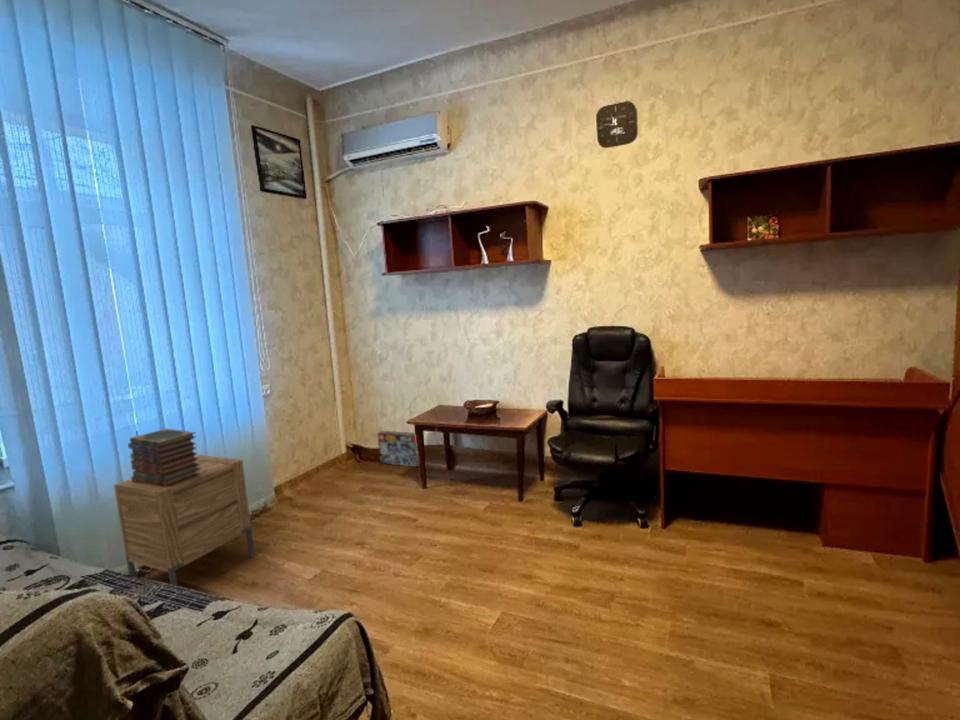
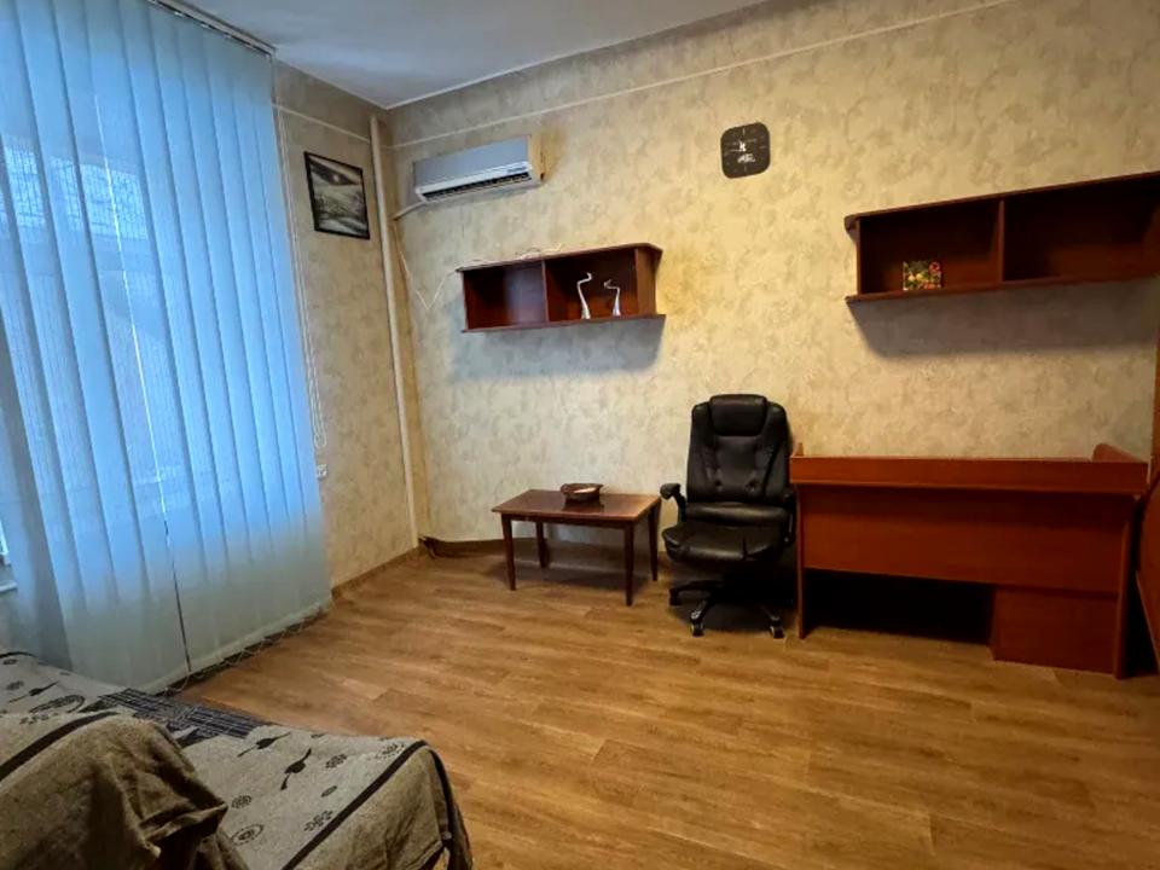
- nightstand (188, 522)
- box (400, 448)
- book stack (164, 456)
